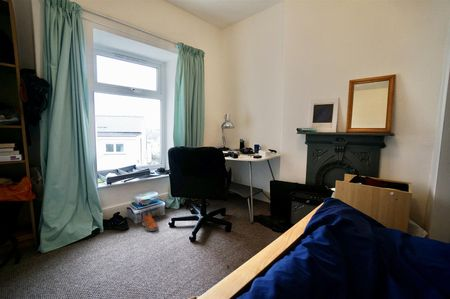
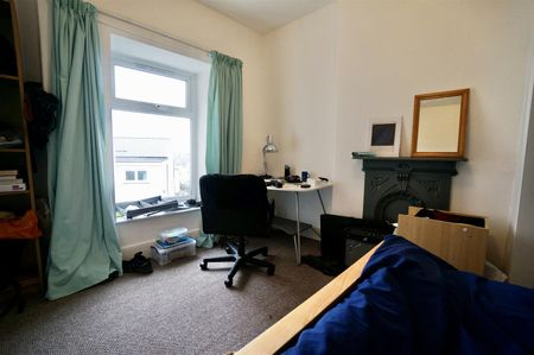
- sneaker (149, 219)
